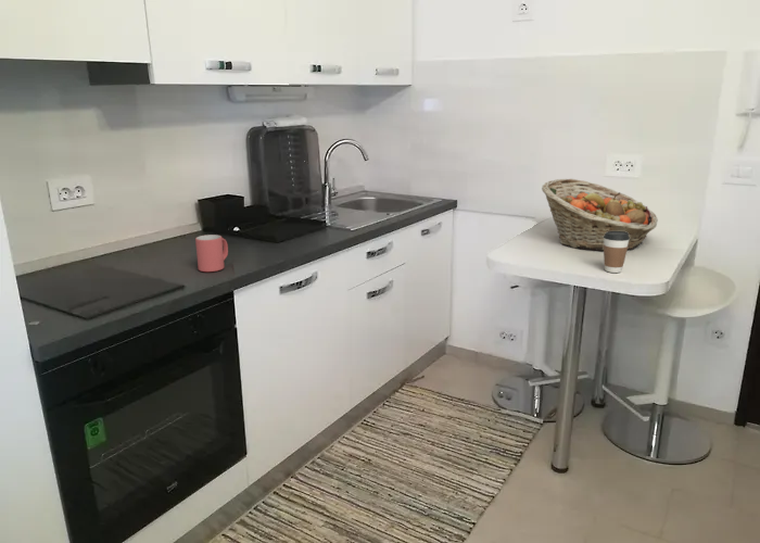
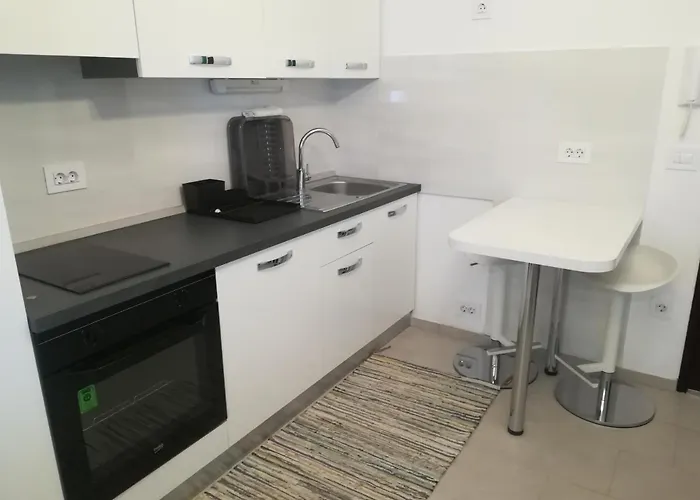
- fruit basket (597, 212)
- mug (214, 252)
- coffee cup (615, 251)
